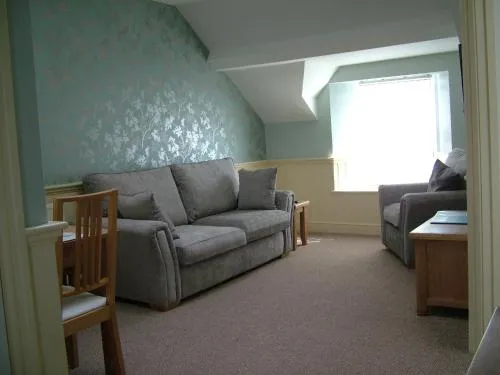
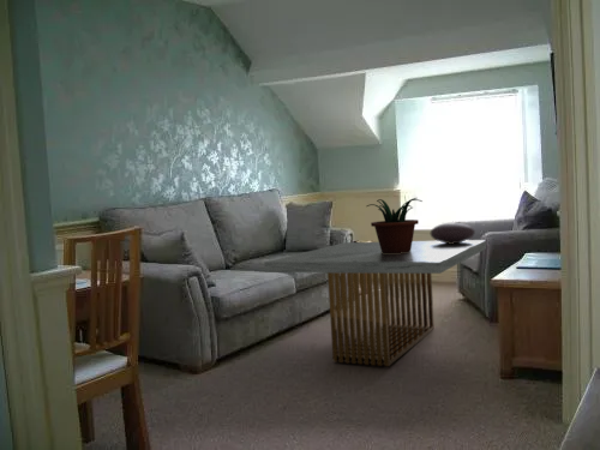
+ decorative bowl (451, 232)
+ coffee table (385, 296)
+ potted plant (396, 224)
